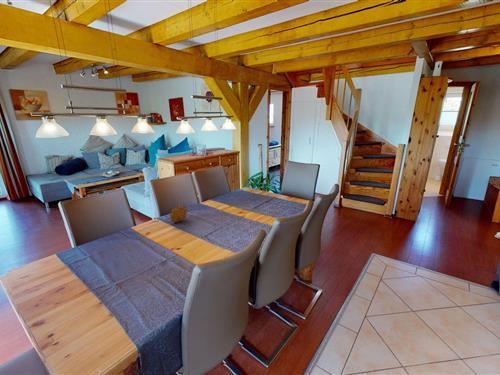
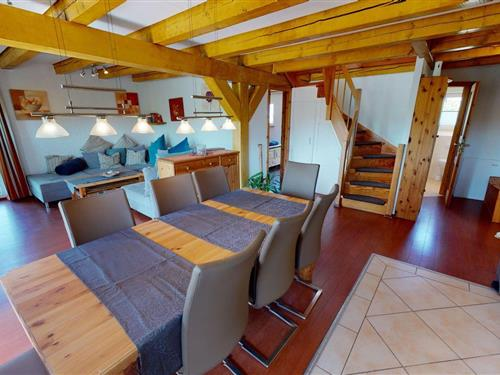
- fruit (178, 213)
